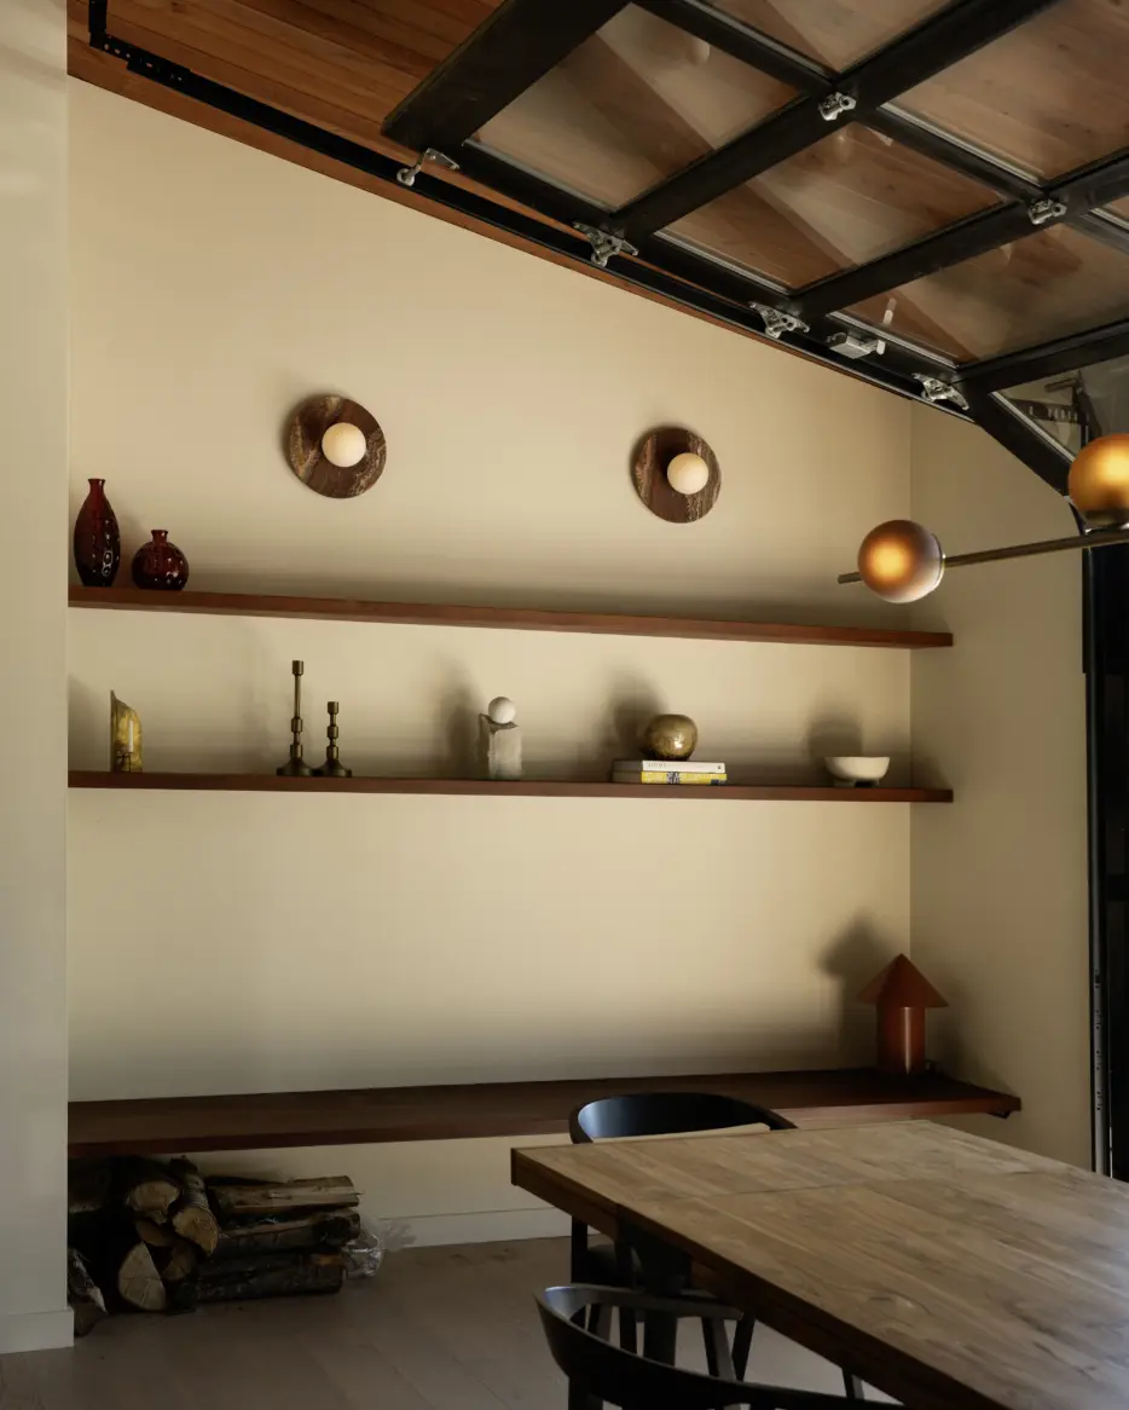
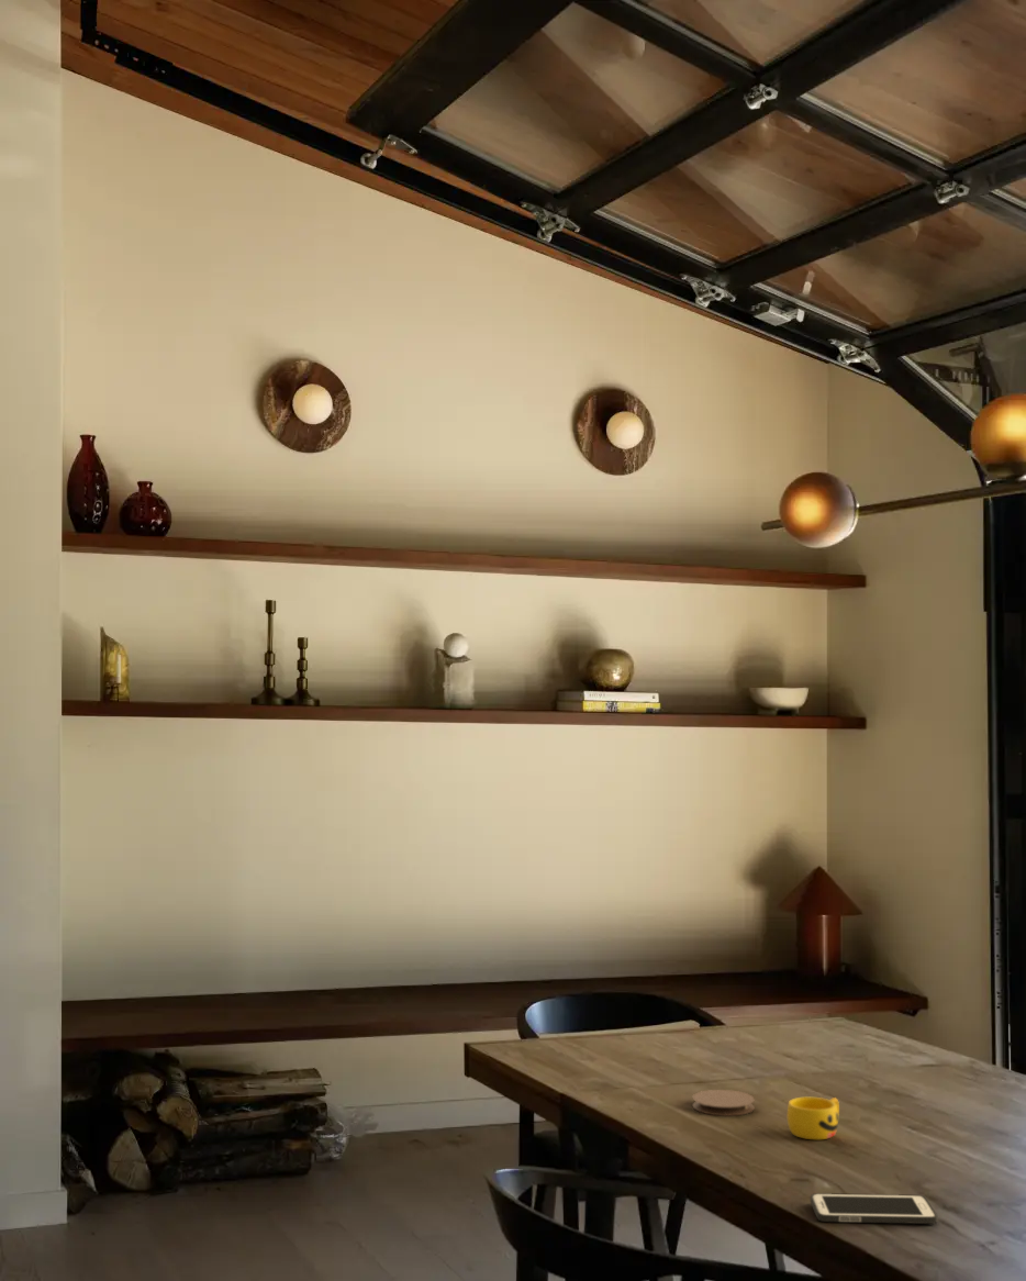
+ cup (817, 1116)
+ coaster (723, 1102)
+ cell phone (872, 1208)
